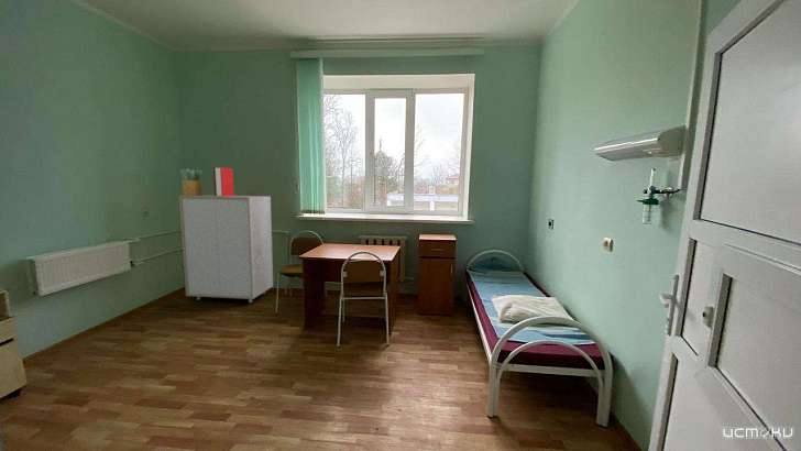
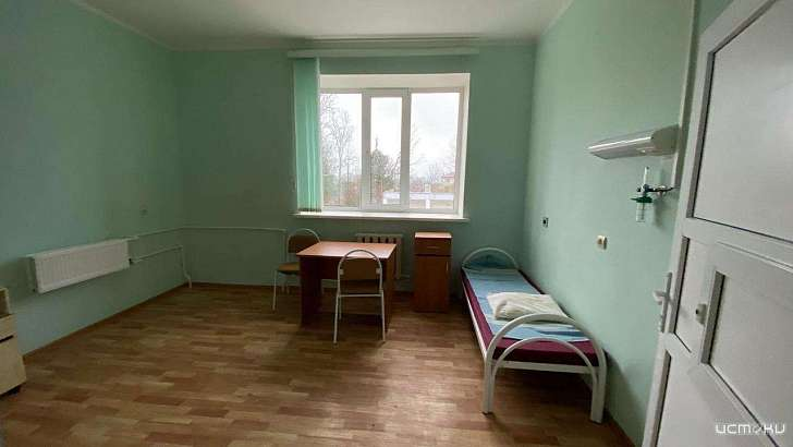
- potted plant (193, 182)
- book (223, 182)
- storage cabinet (230, 246)
